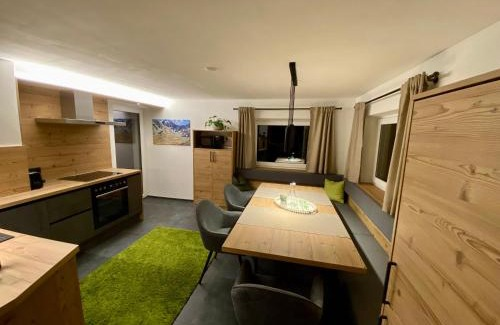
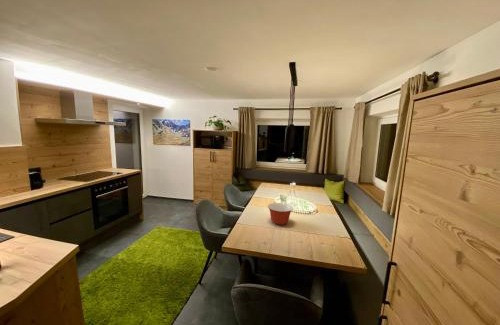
+ mixing bowl (279, 214)
